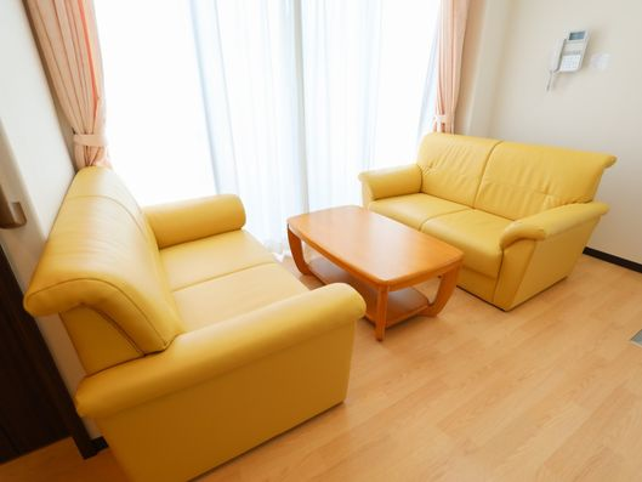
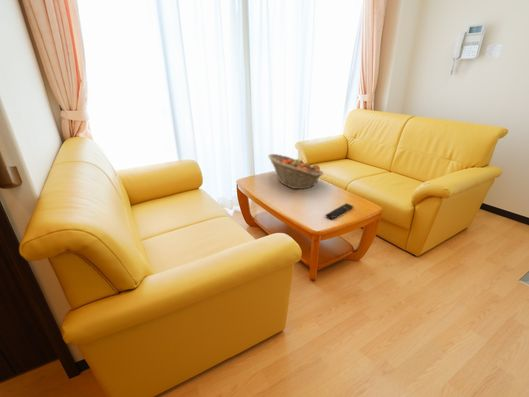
+ fruit basket (294, 168)
+ remote control (339, 211)
